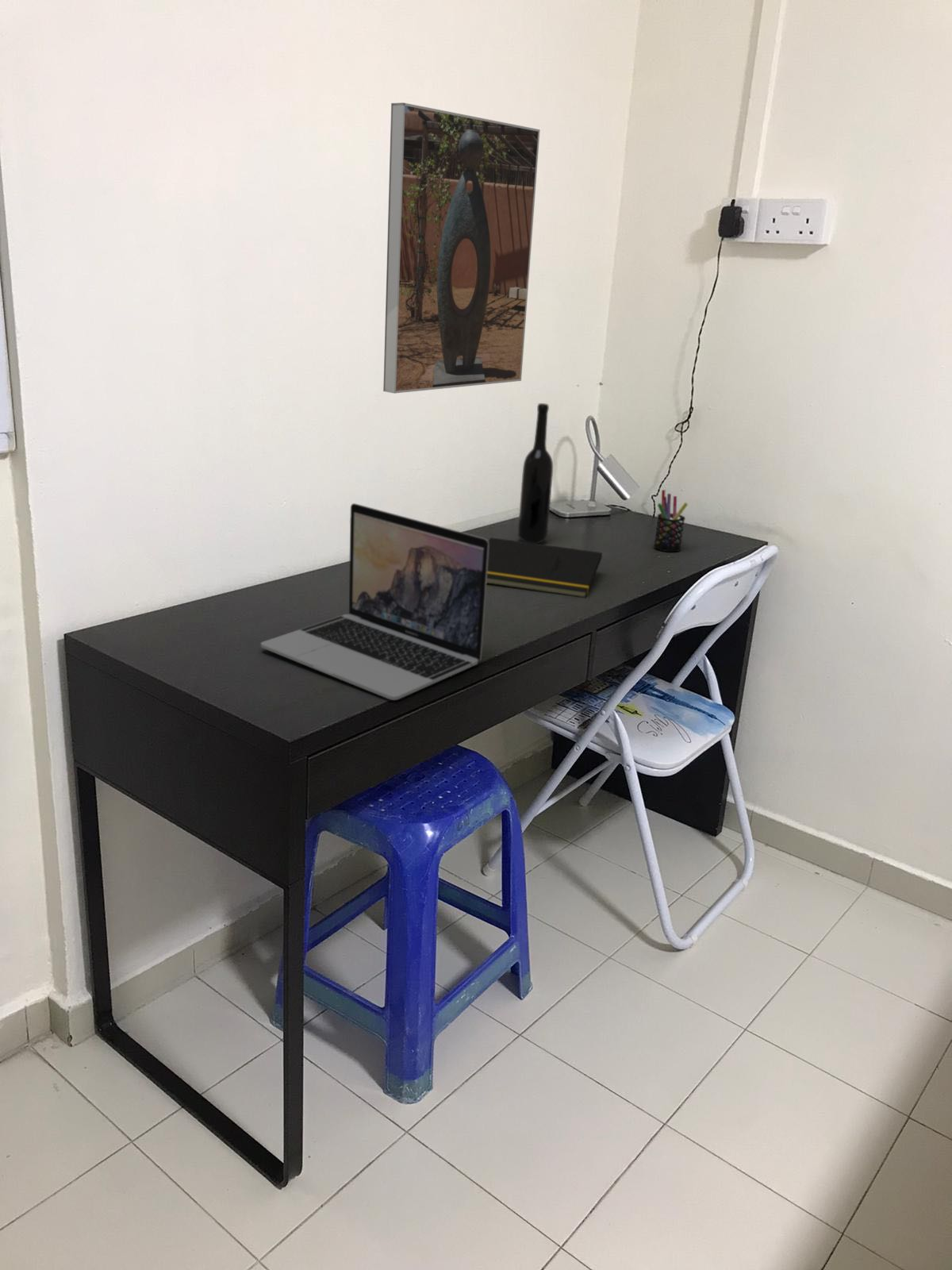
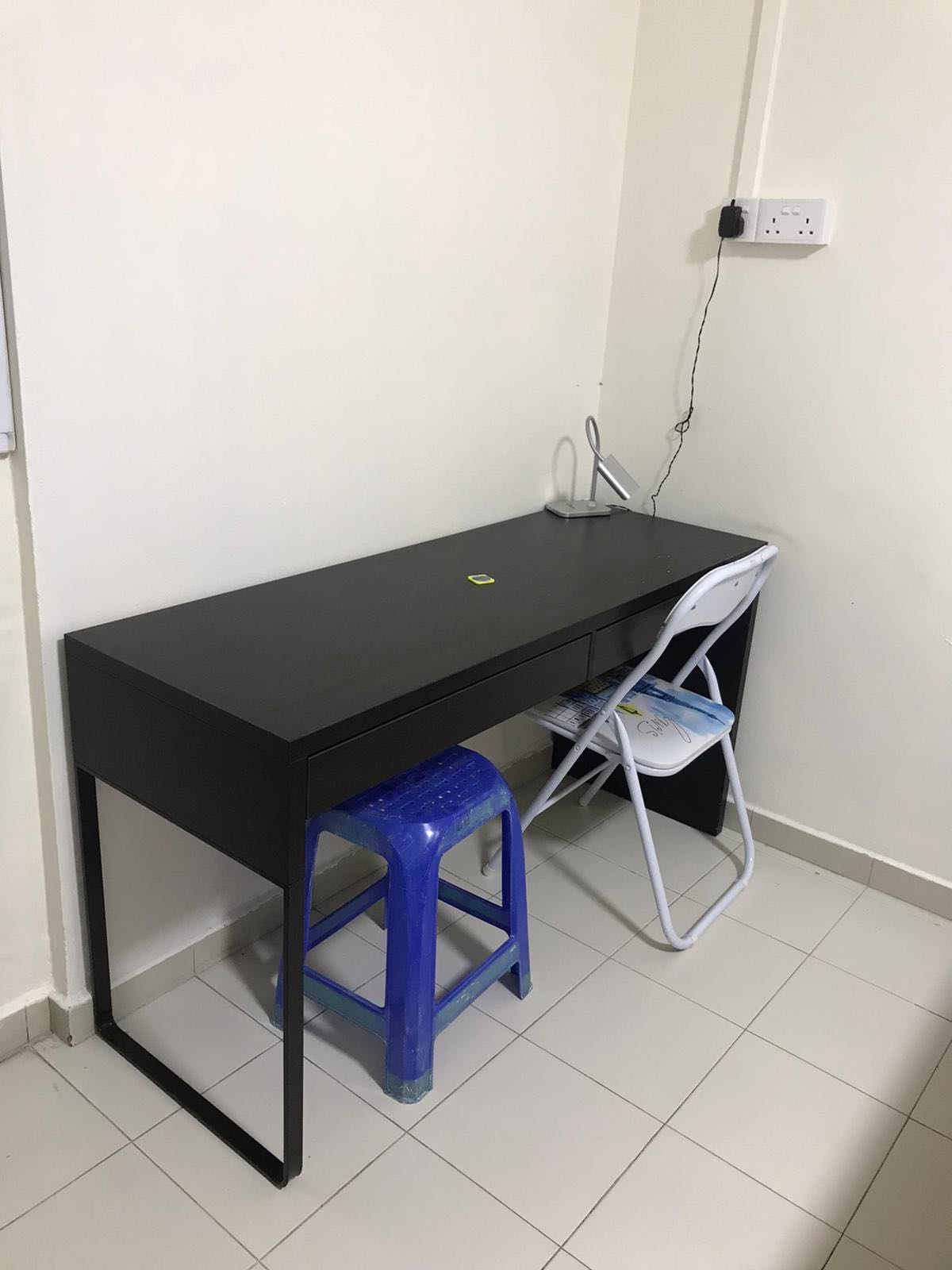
- pen holder (667, 521)
- laptop (371, 595)
- bottle (537, 474)
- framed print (463, 257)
- notepad (536, 566)
